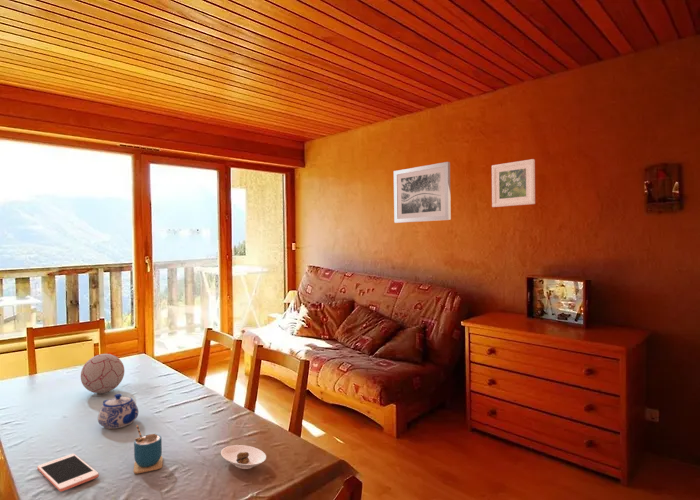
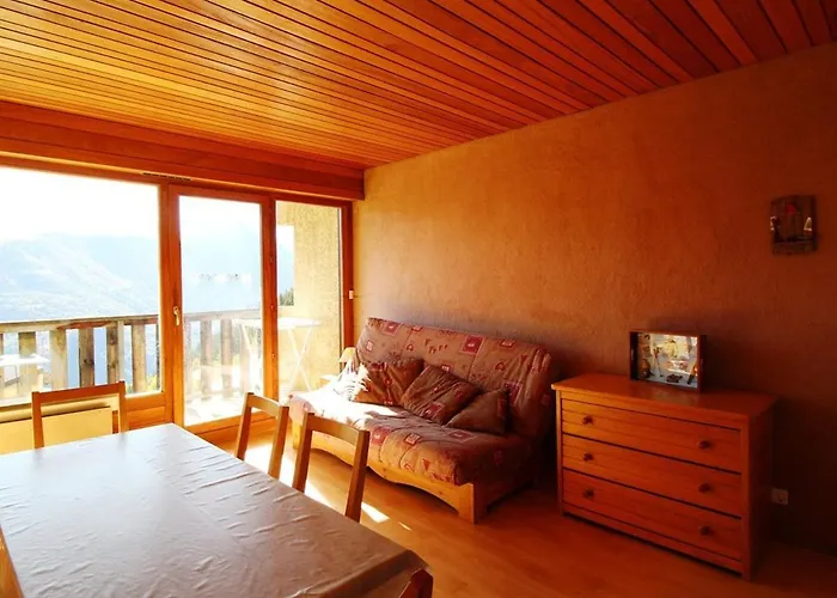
- teapot (120, 409)
- saucer (243, 458)
- wall art (420, 194)
- cup (147, 443)
- decorative ball (103, 373)
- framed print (512, 184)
- cell phone (67, 471)
